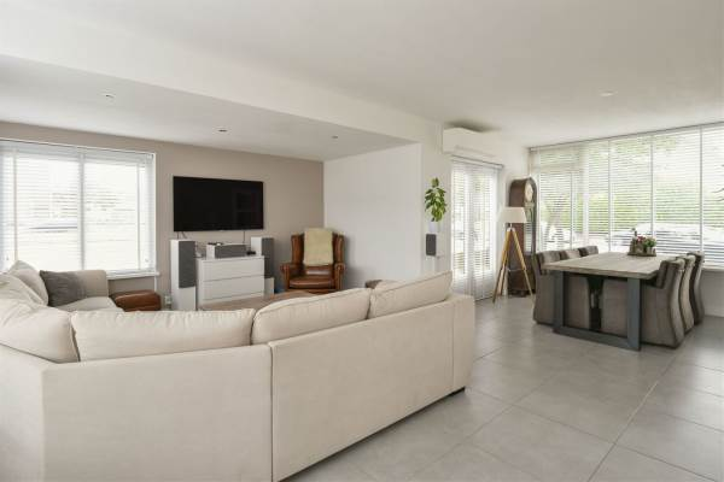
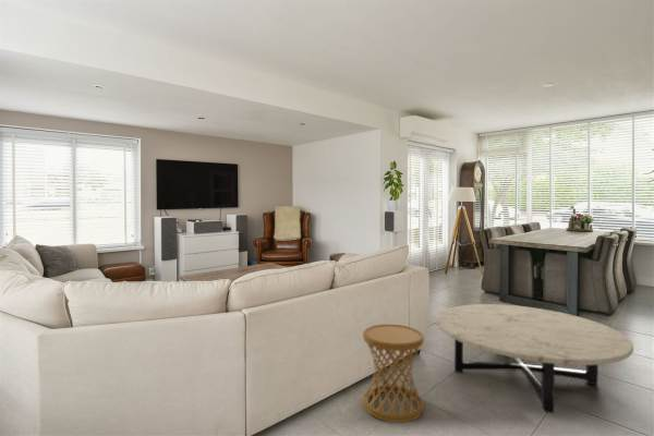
+ side table (392, 368)
+ coffee table (522, 351)
